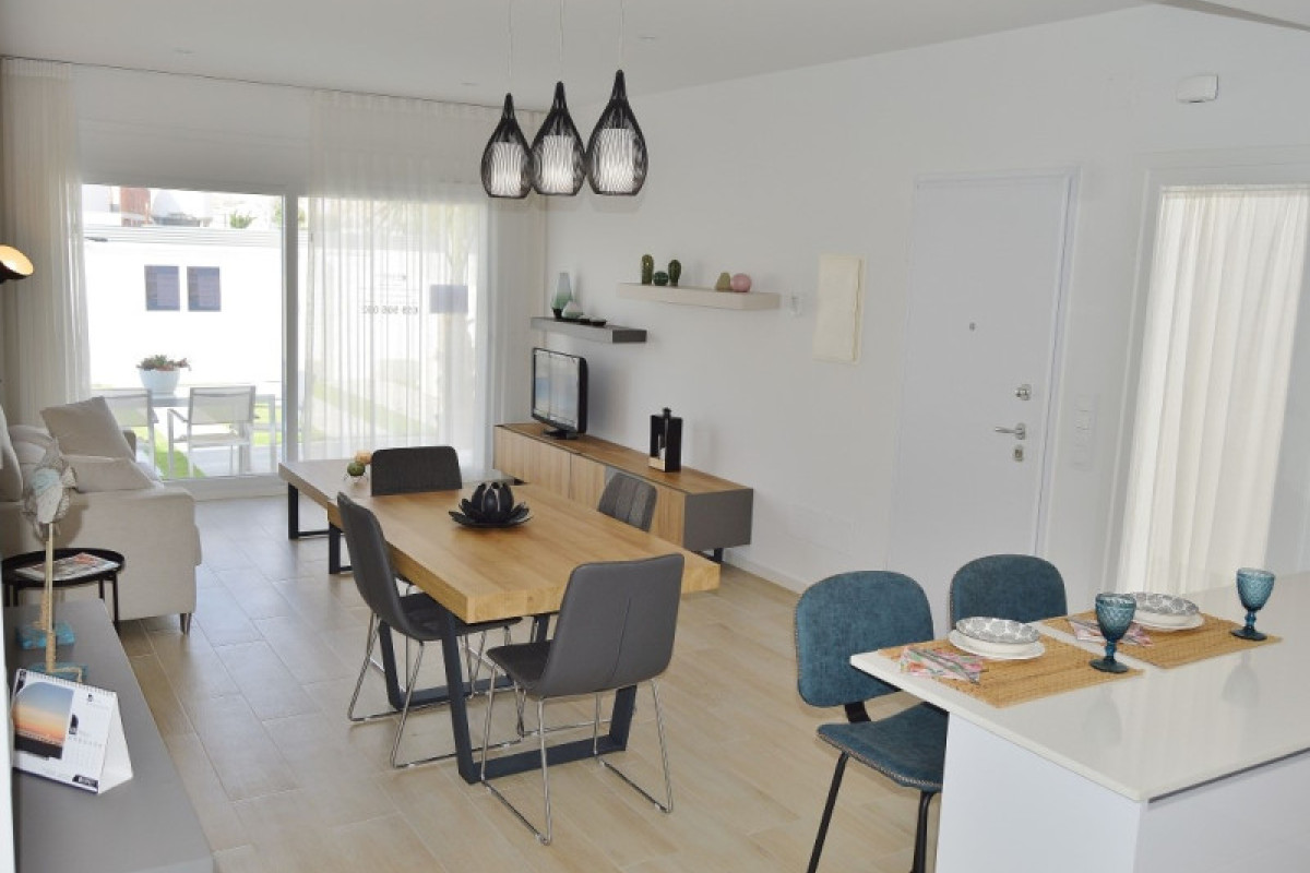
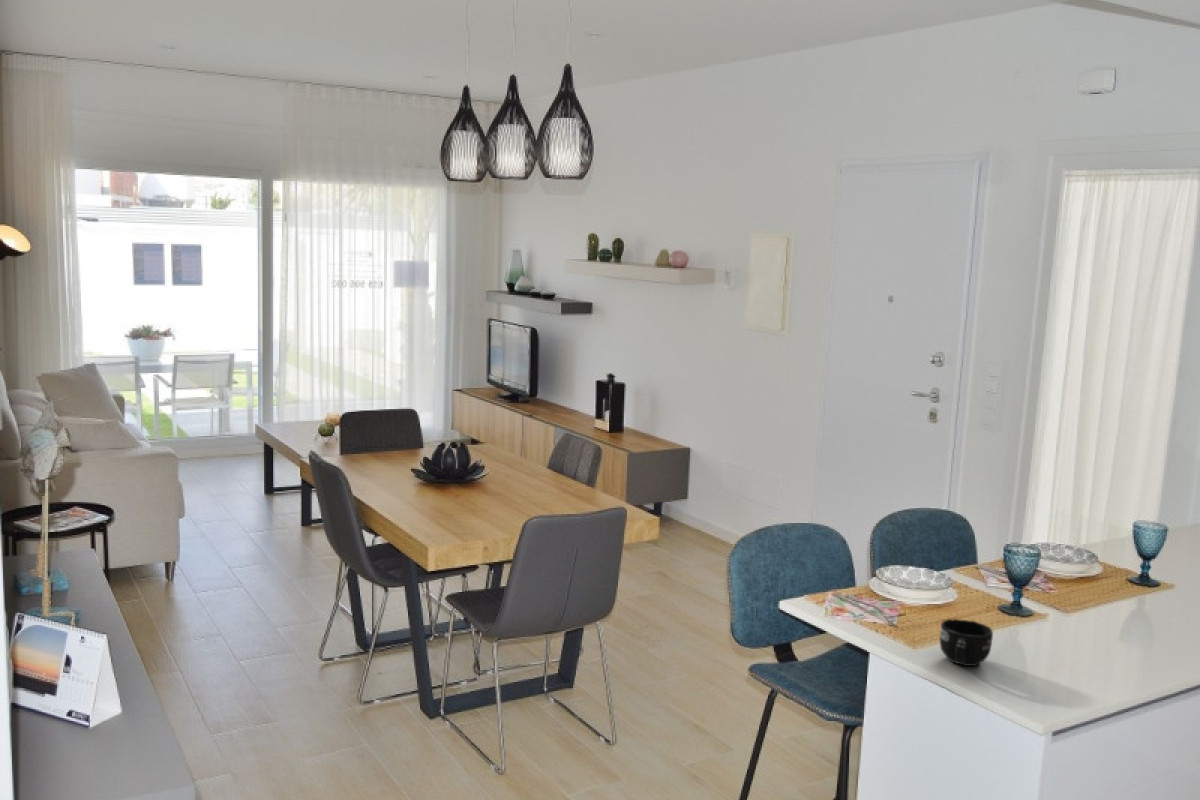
+ mug (963, 645)
